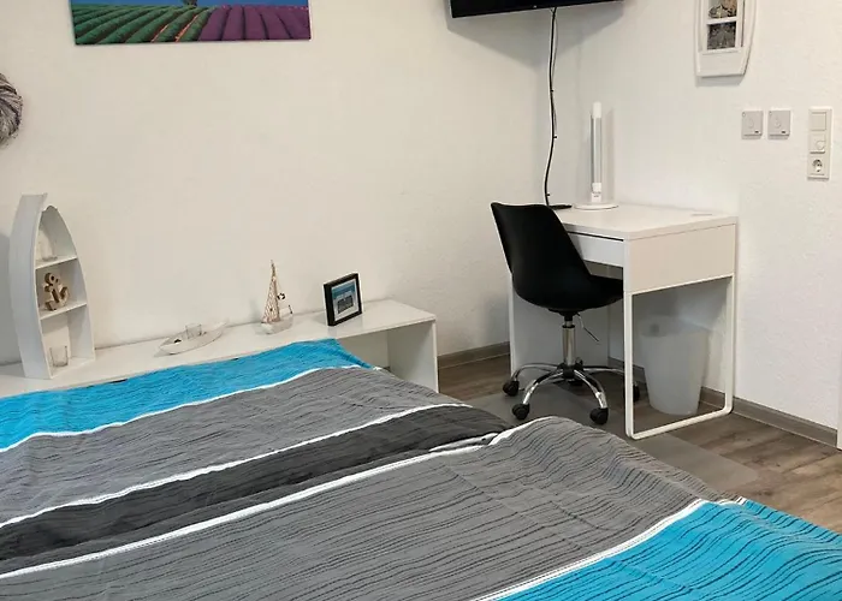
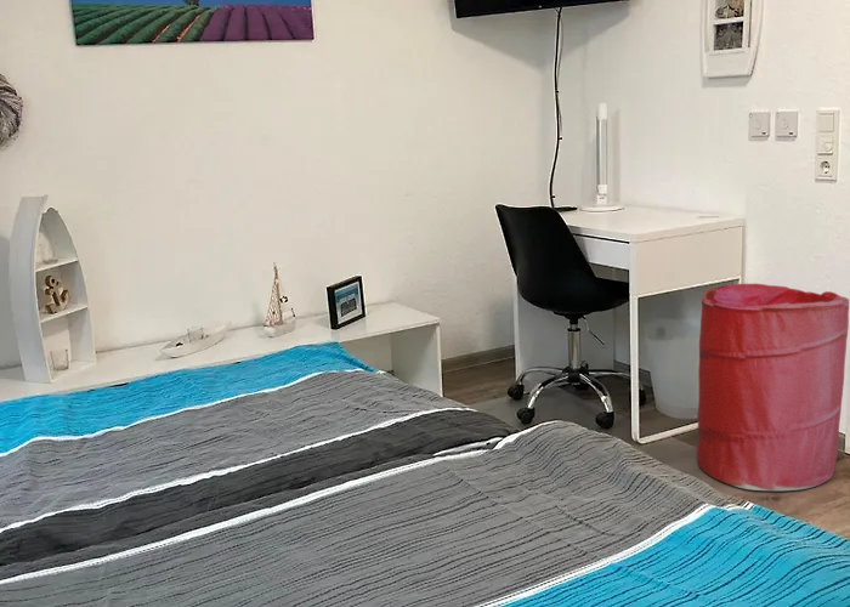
+ laundry hamper (770, 378)
